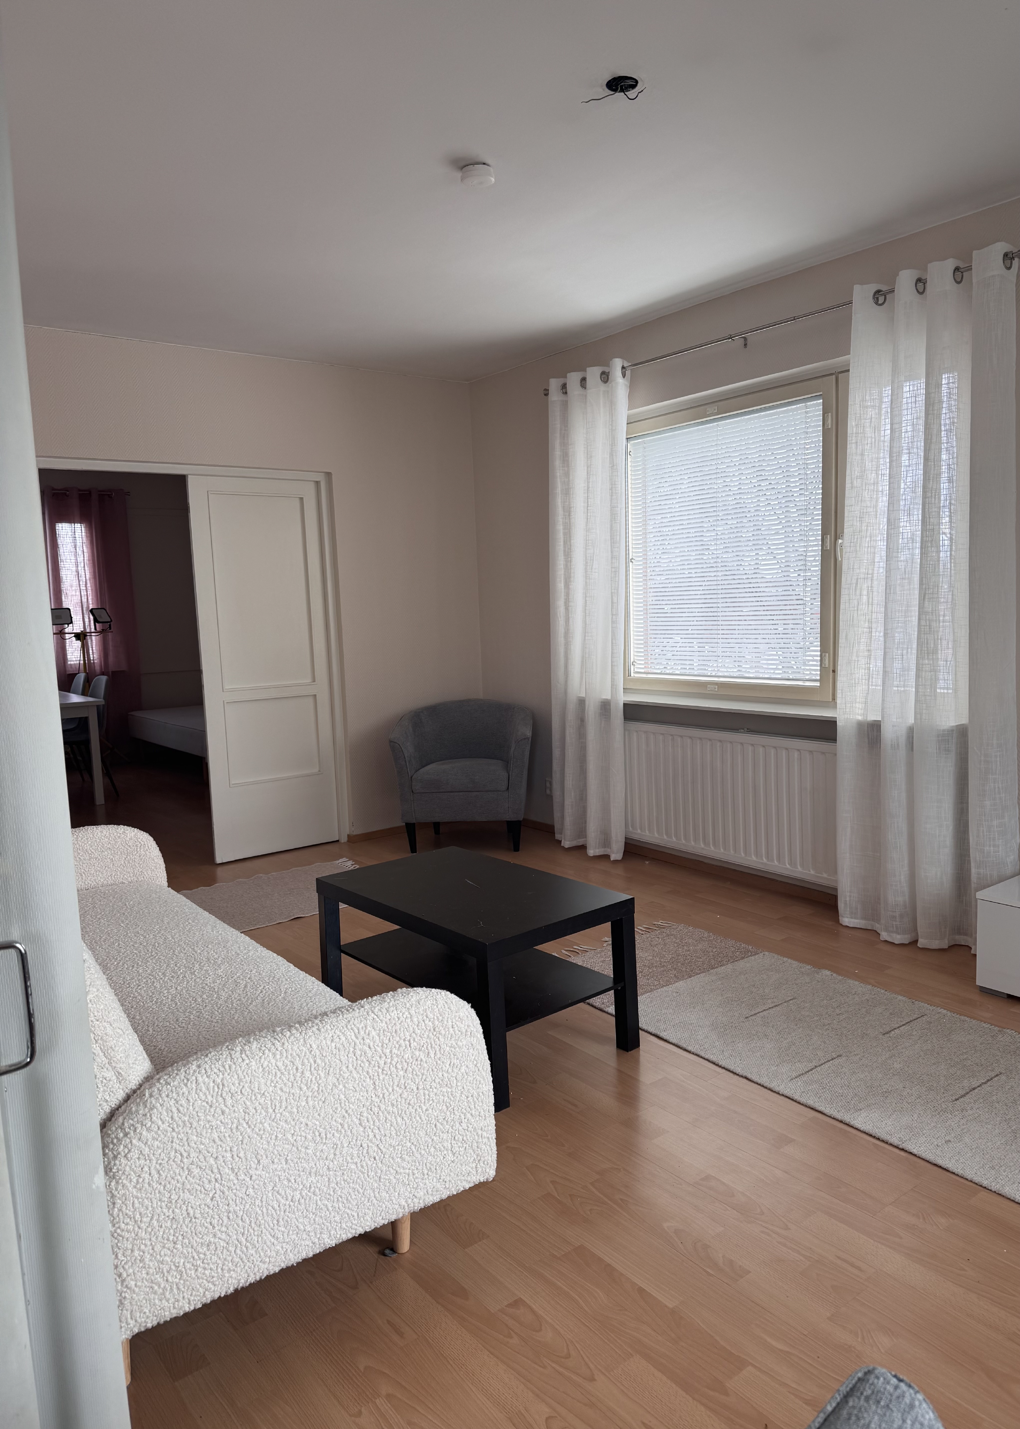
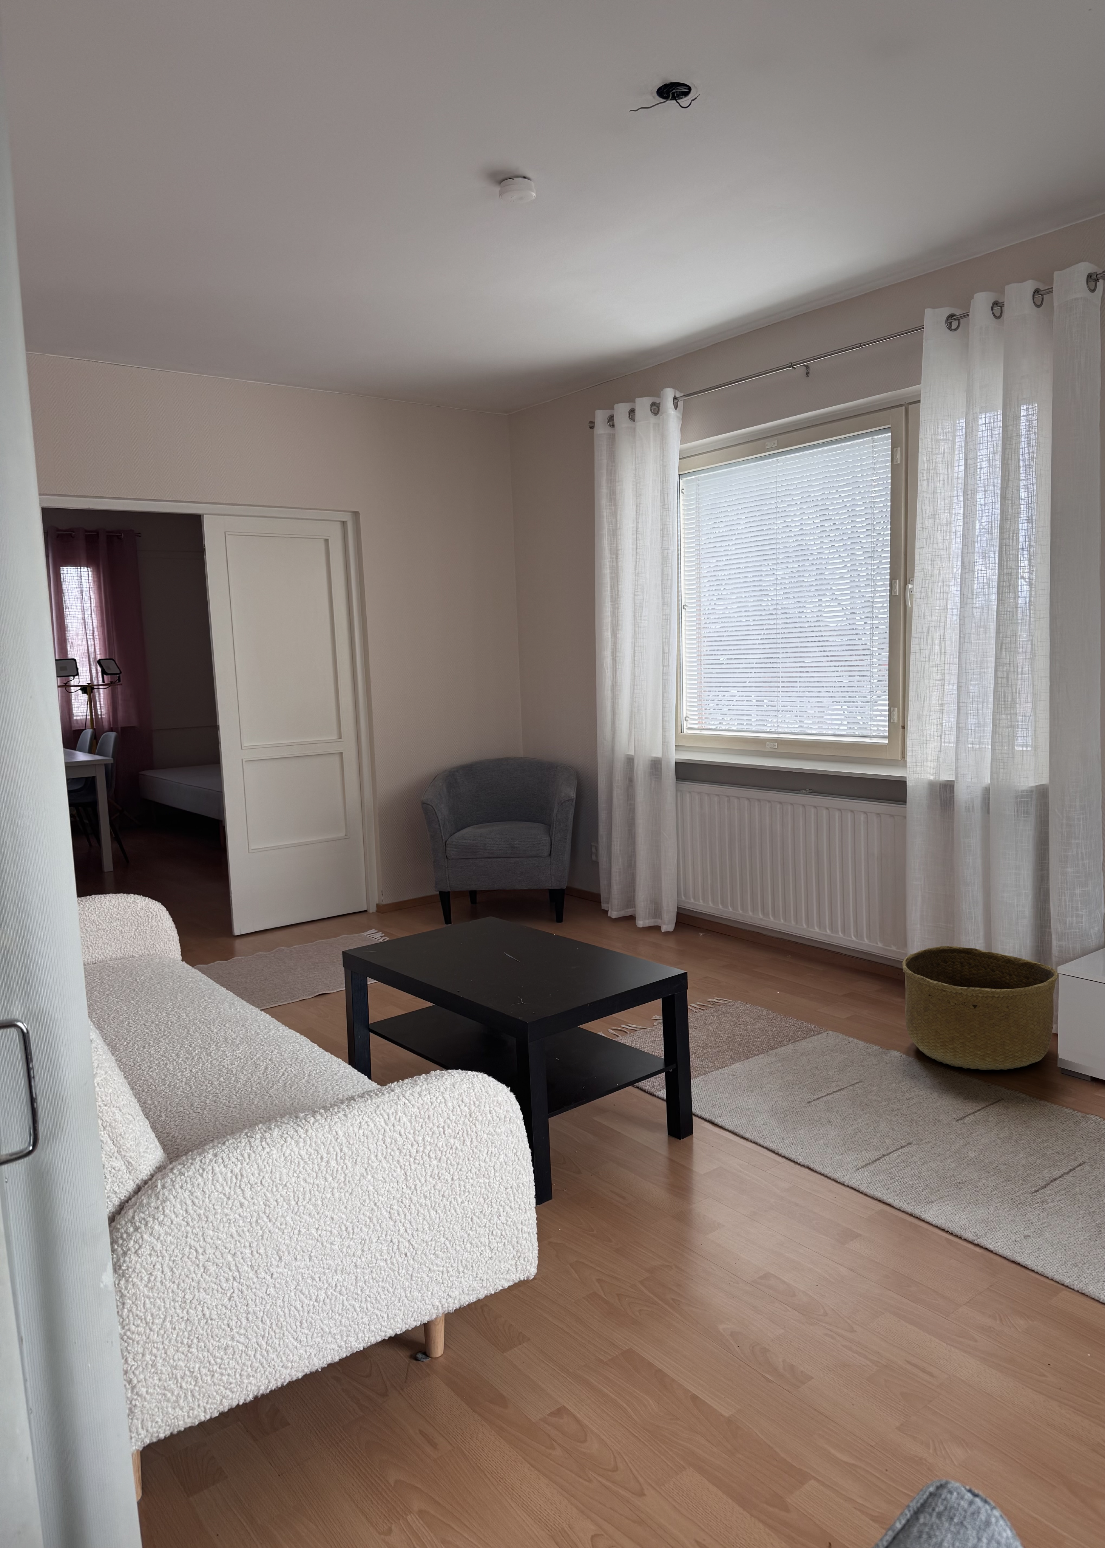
+ basket (976, 1008)
